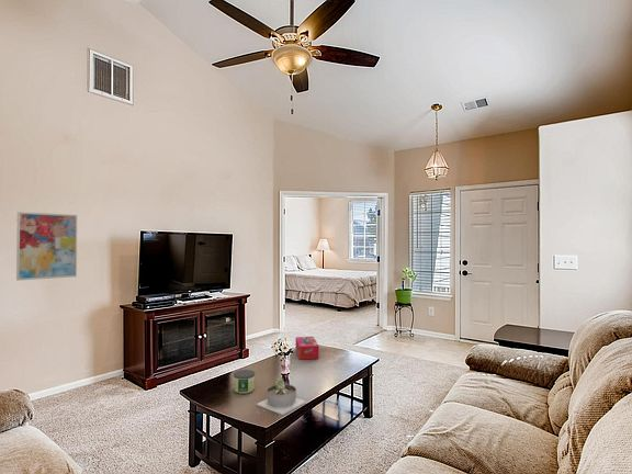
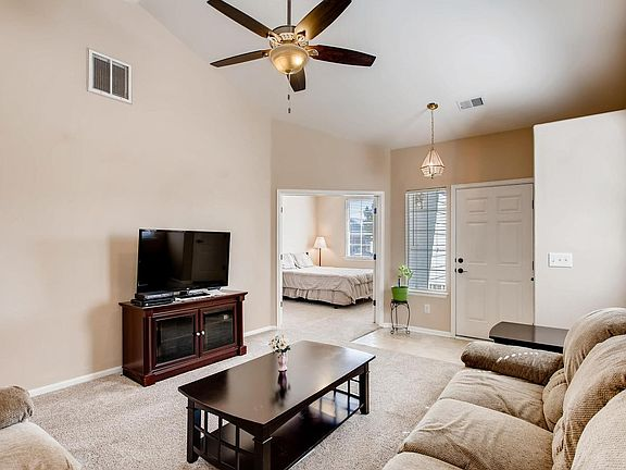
- wall art (48, 246)
- candle (244, 382)
- tissue box (306, 347)
- succulent planter (281, 391)
